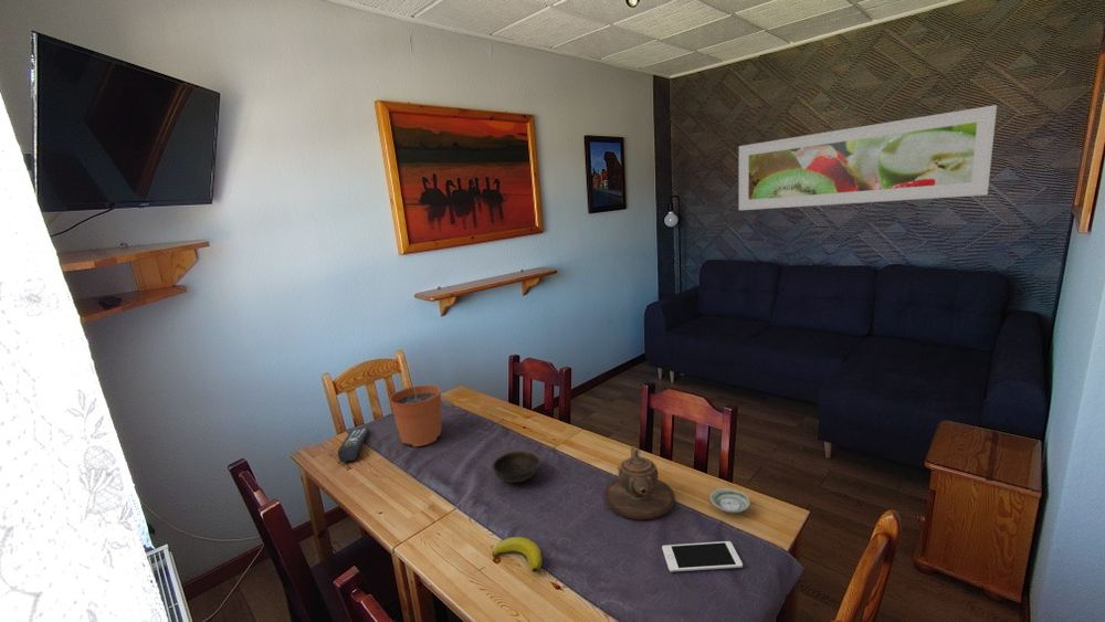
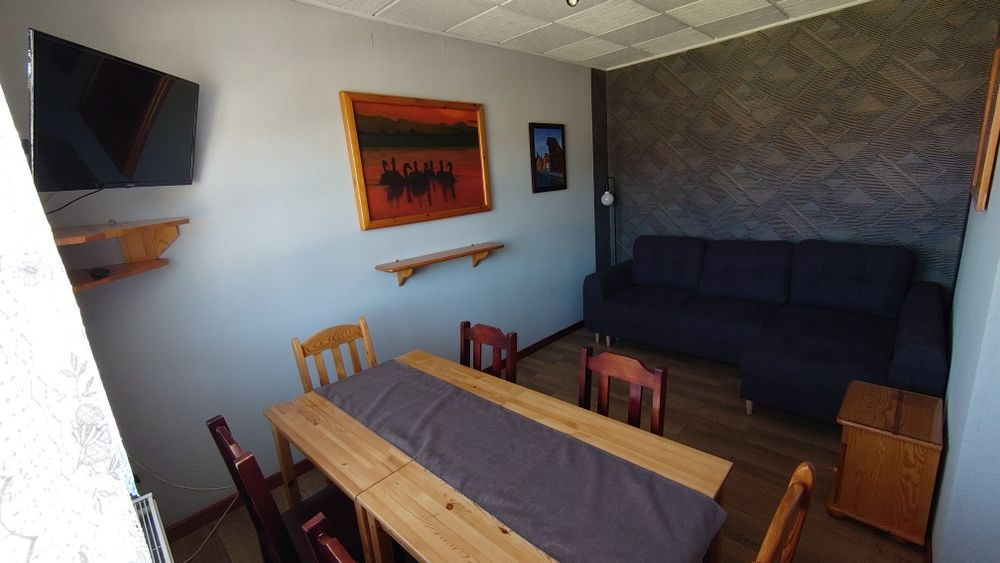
- banana (519, 551)
- cell phone (701, 556)
- bowl (516, 470)
- saucer (729, 503)
- teapot (638, 473)
- plant pot (417, 404)
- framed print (844, 167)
- remote control (354, 441)
